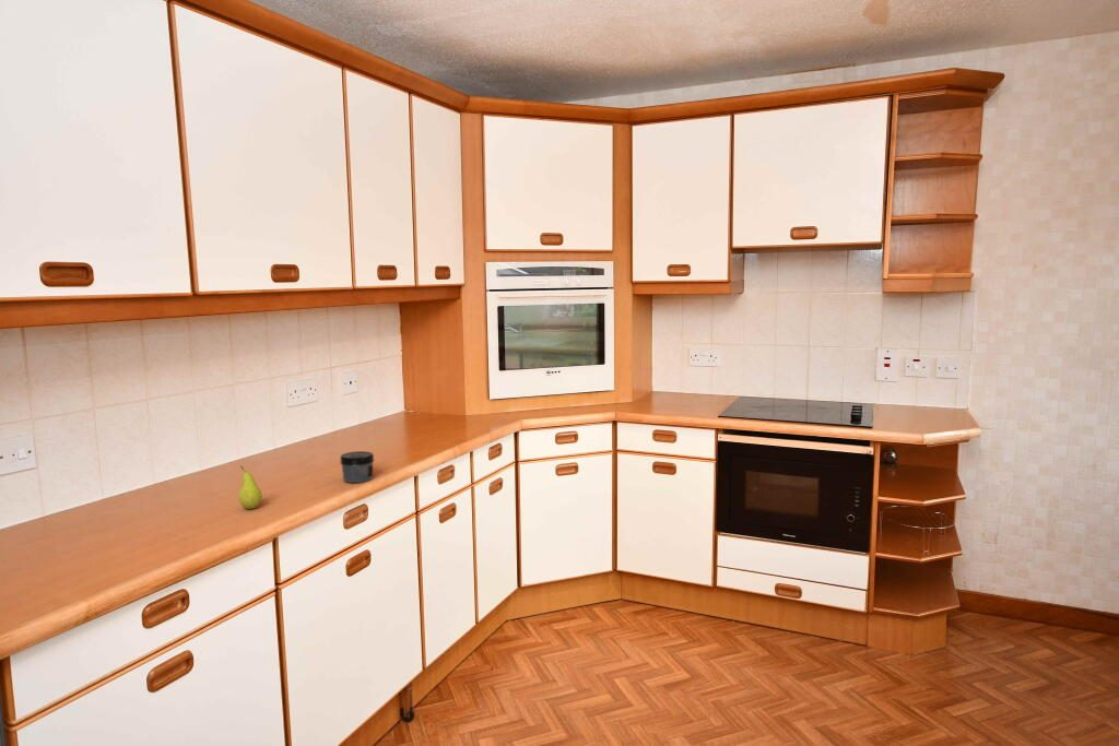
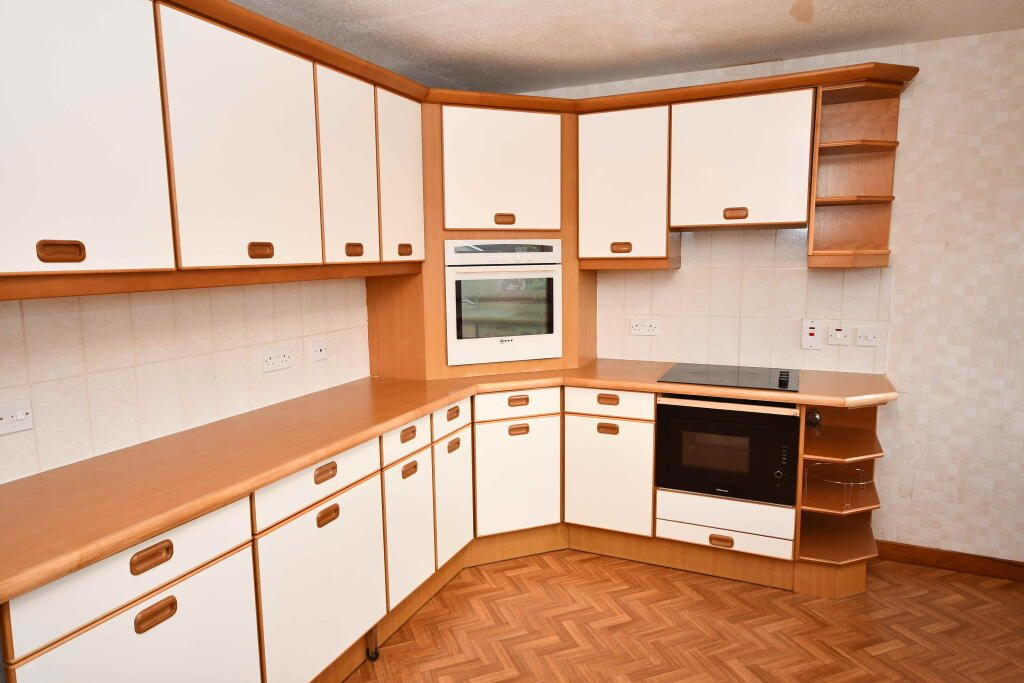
- jar (357, 466)
- fruit (249, 486)
